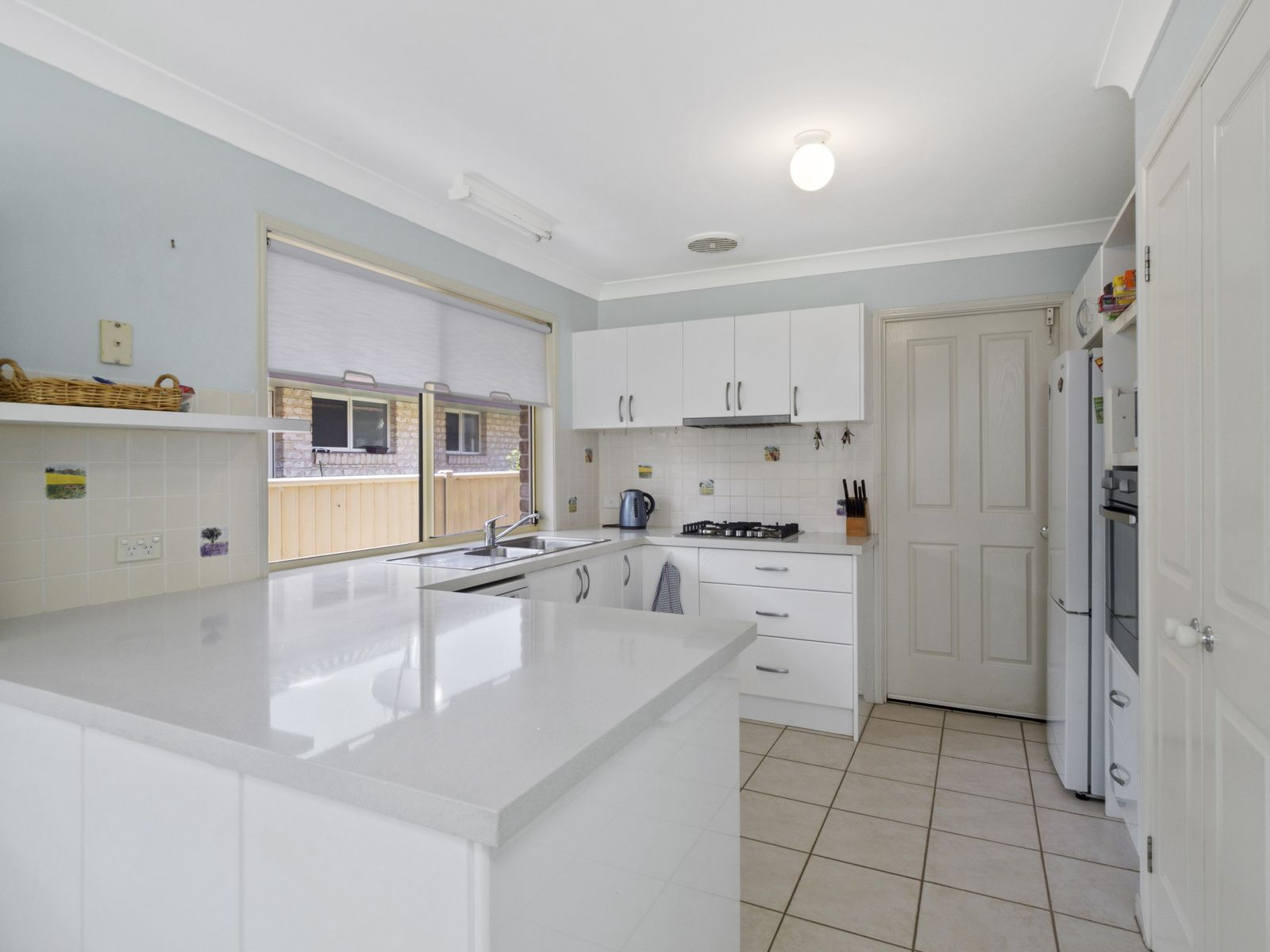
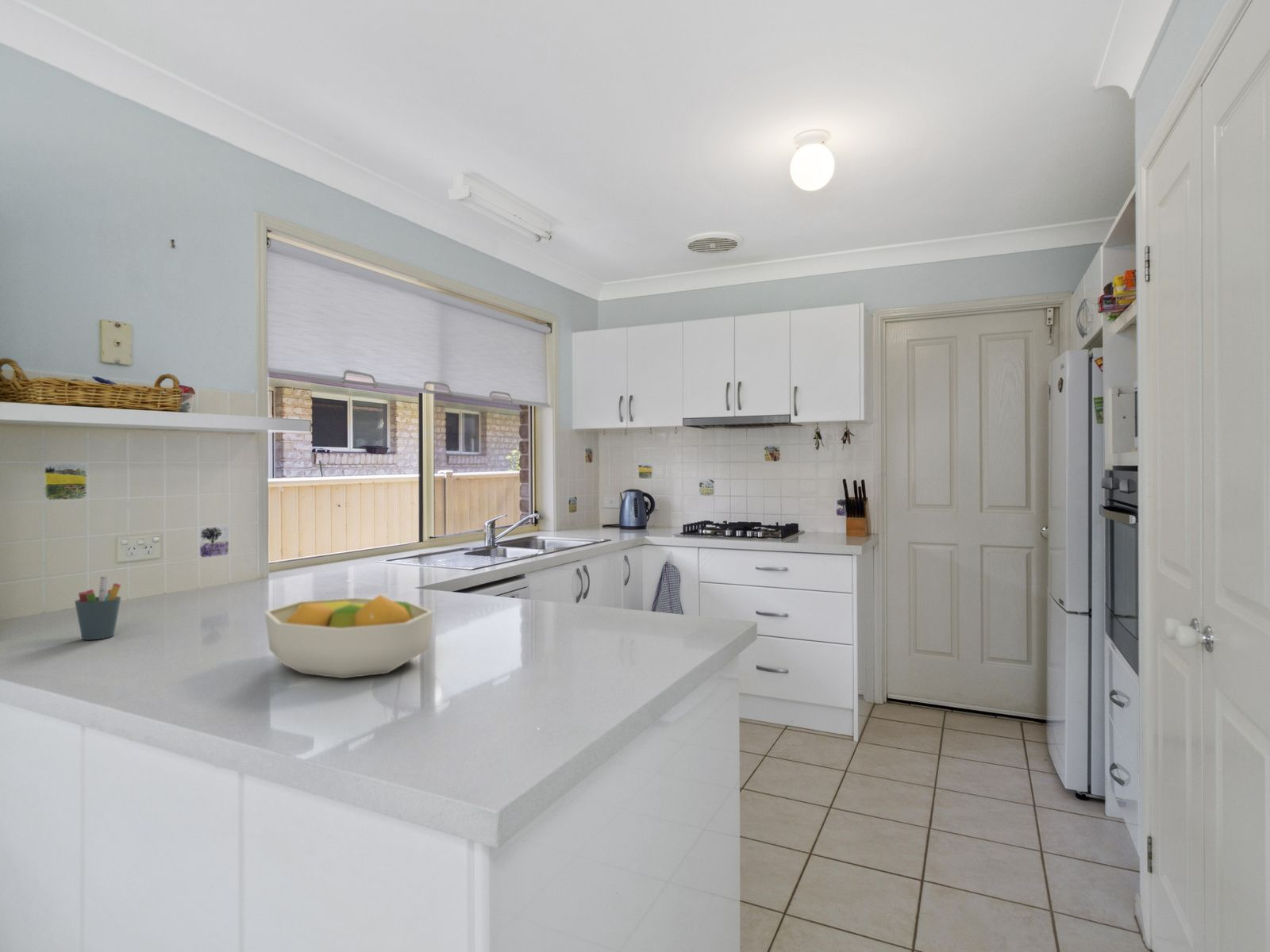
+ fruit bowl (348, 625)
+ pen holder (98, 608)
